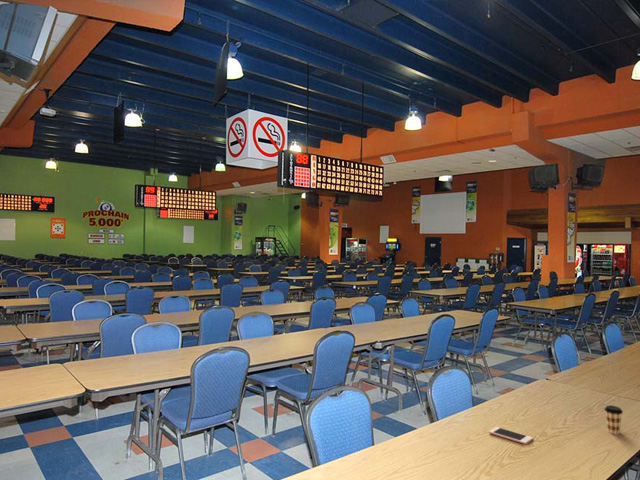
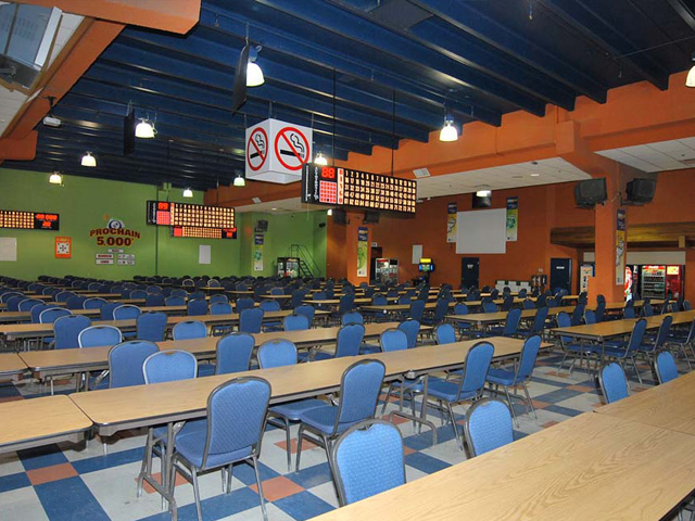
- cell phone (510, 435)
- coffee cup (613, 419)
